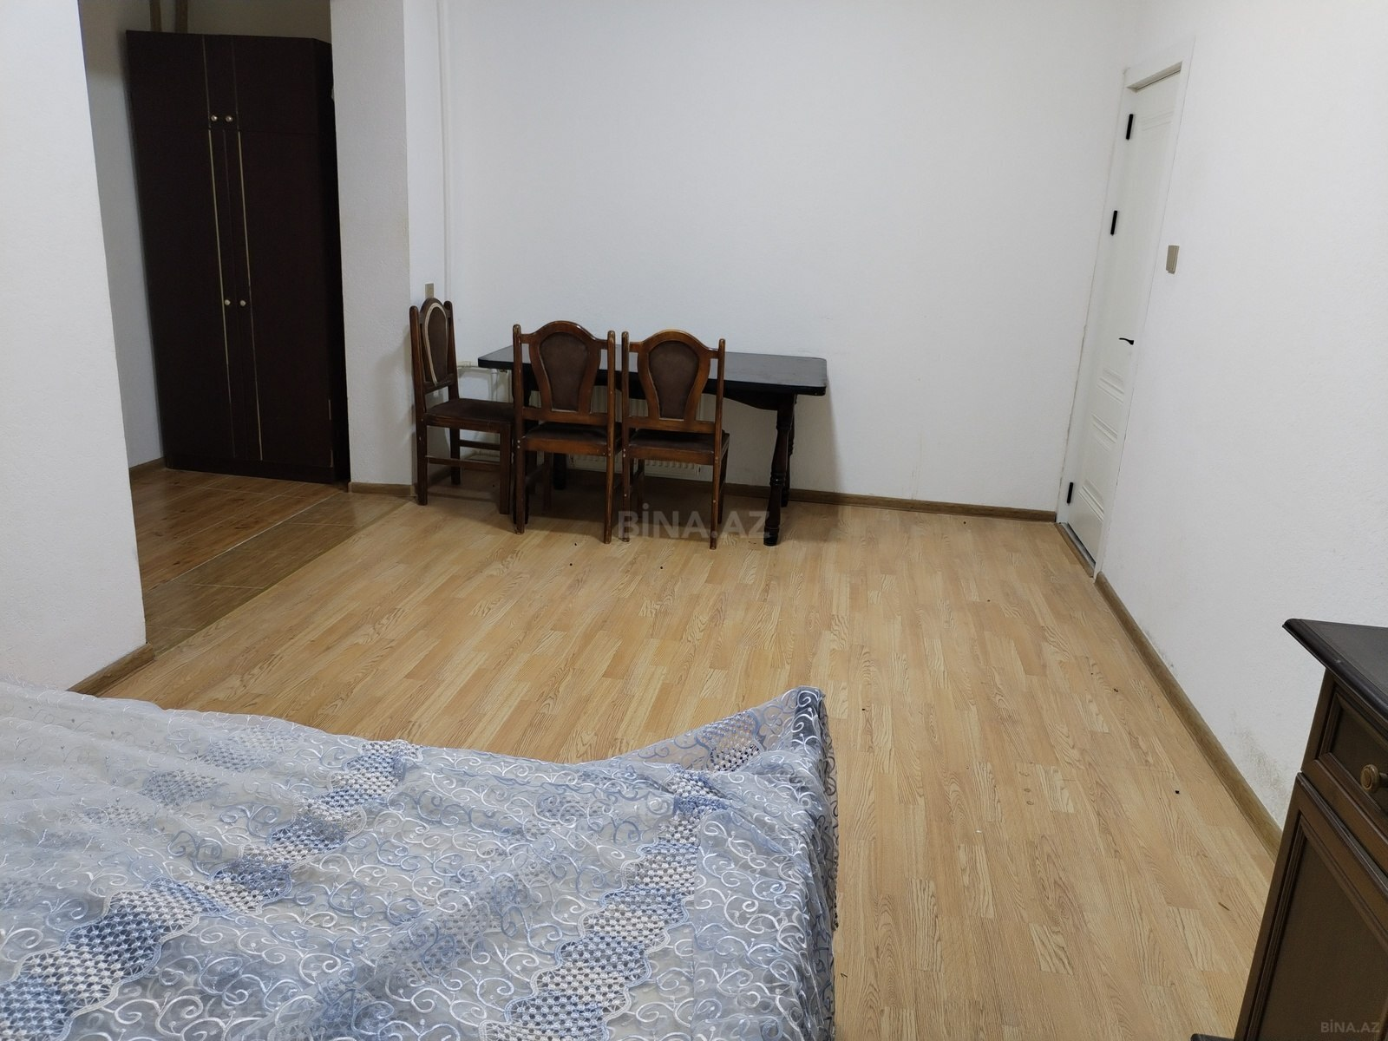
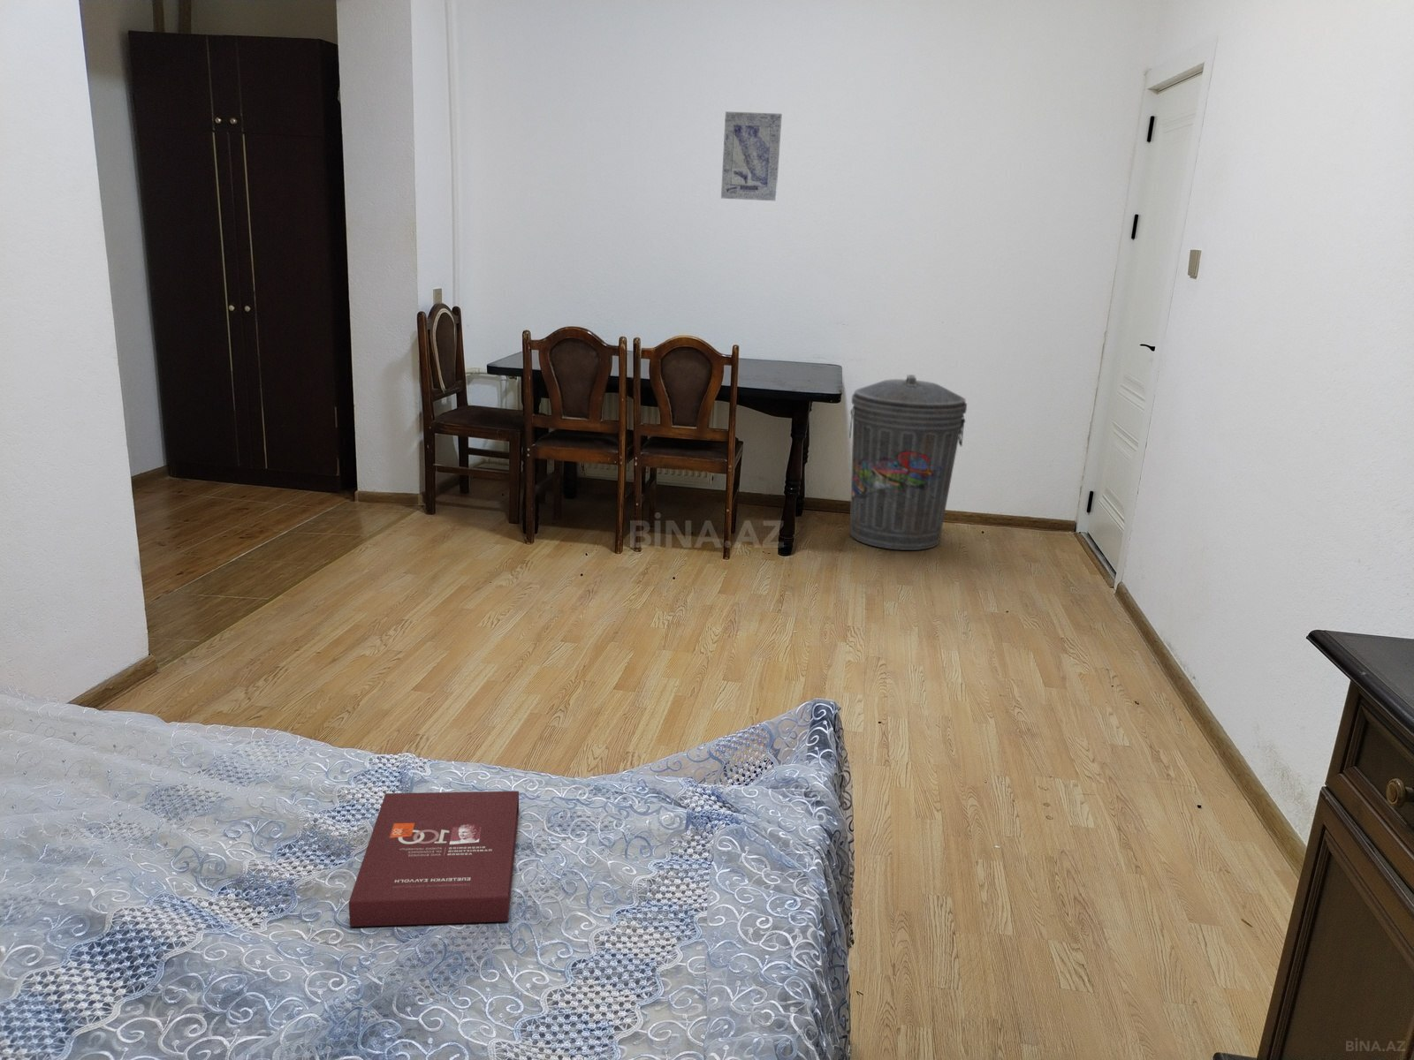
+ trash can (902, 458)
+ book (442, 853)
+ wall art (750, 156)
